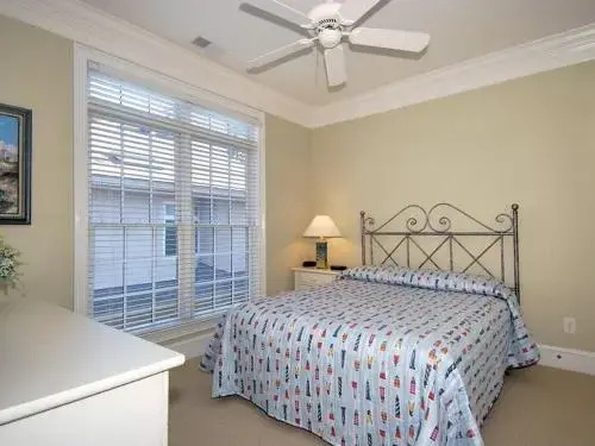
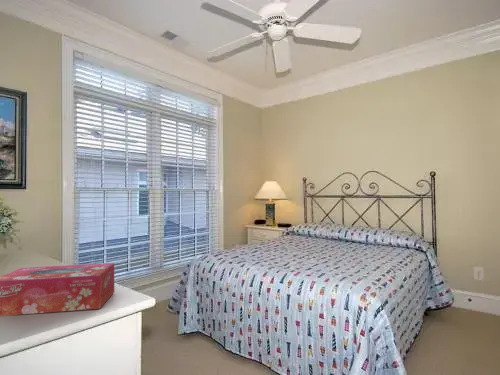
+ tissue box (58, 287)
